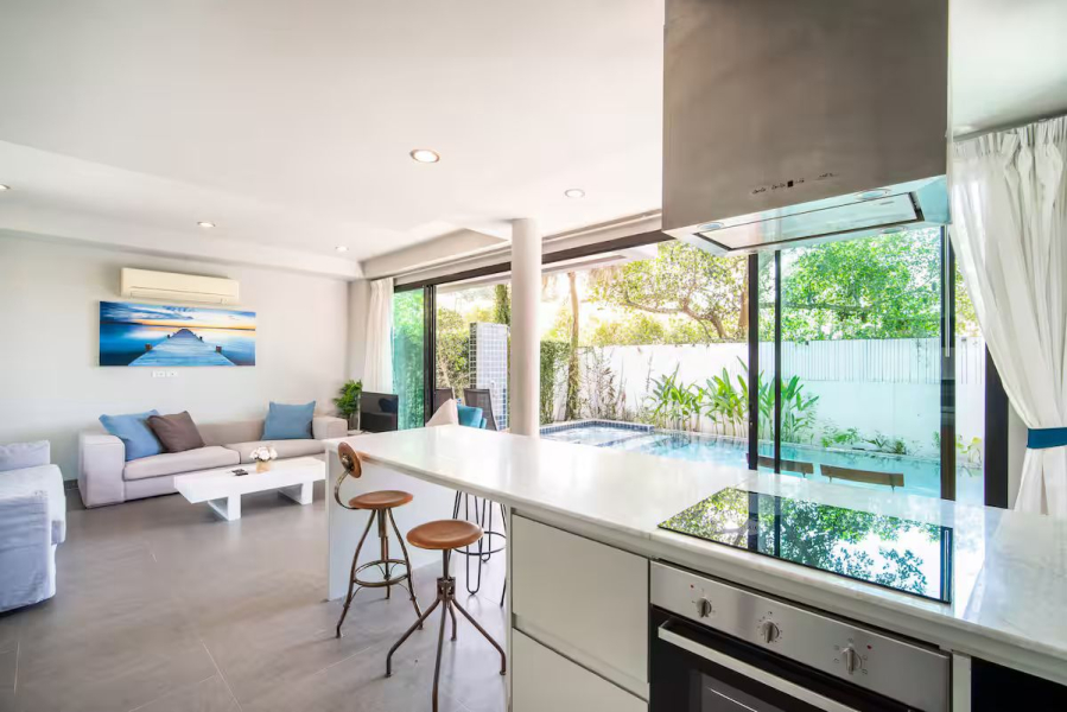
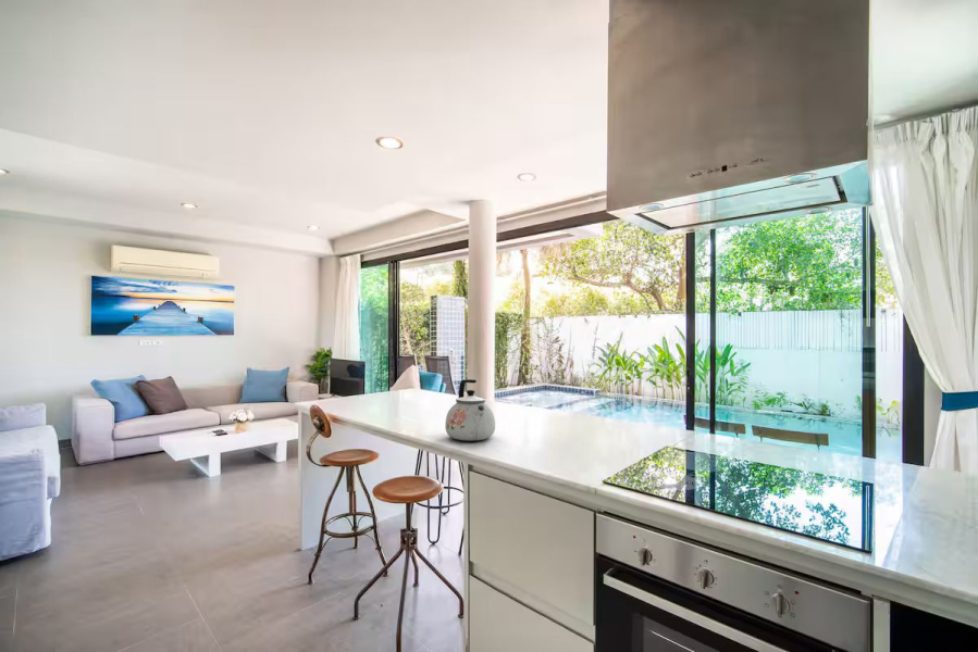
+ kettle (470, 408)
